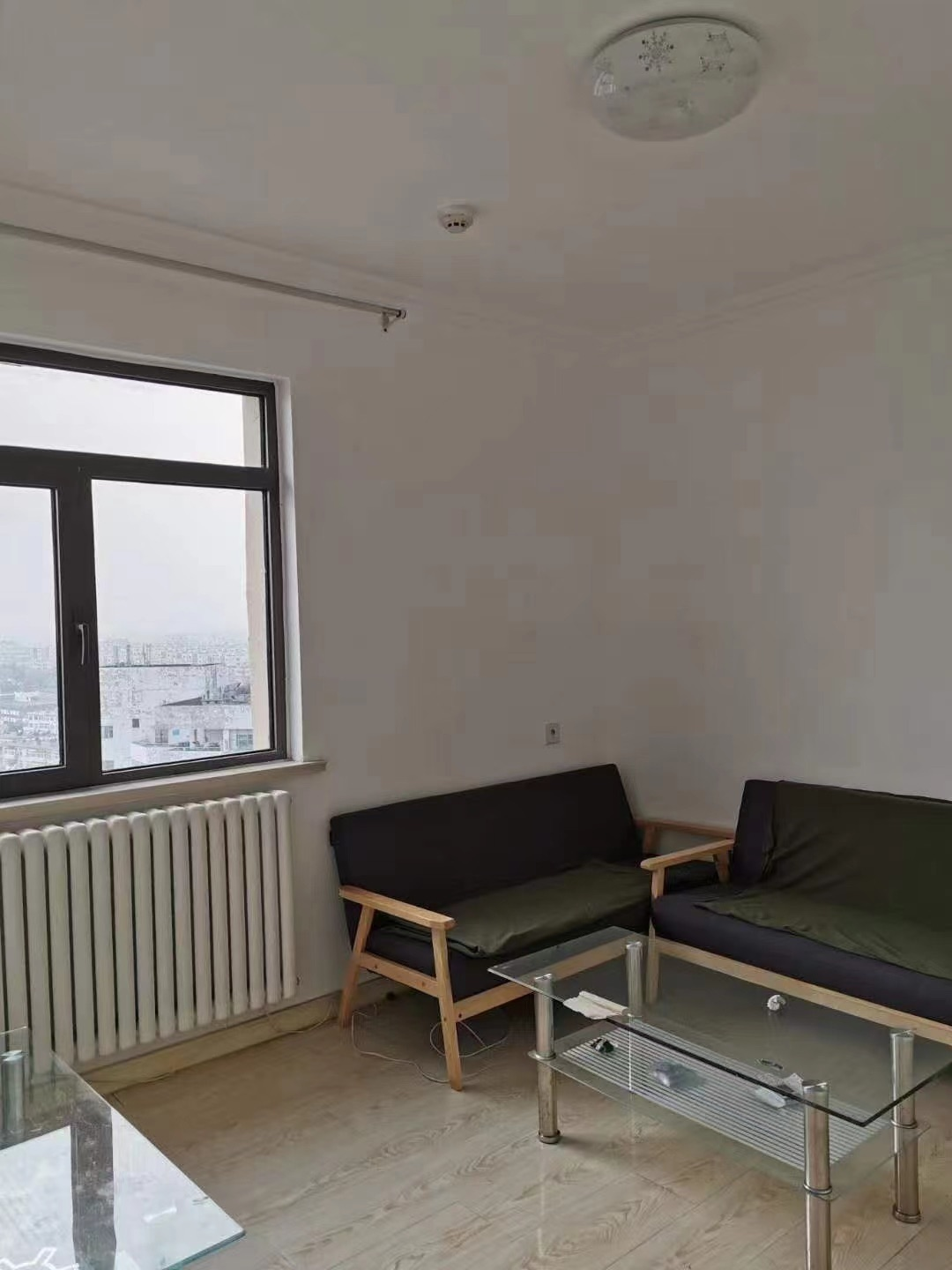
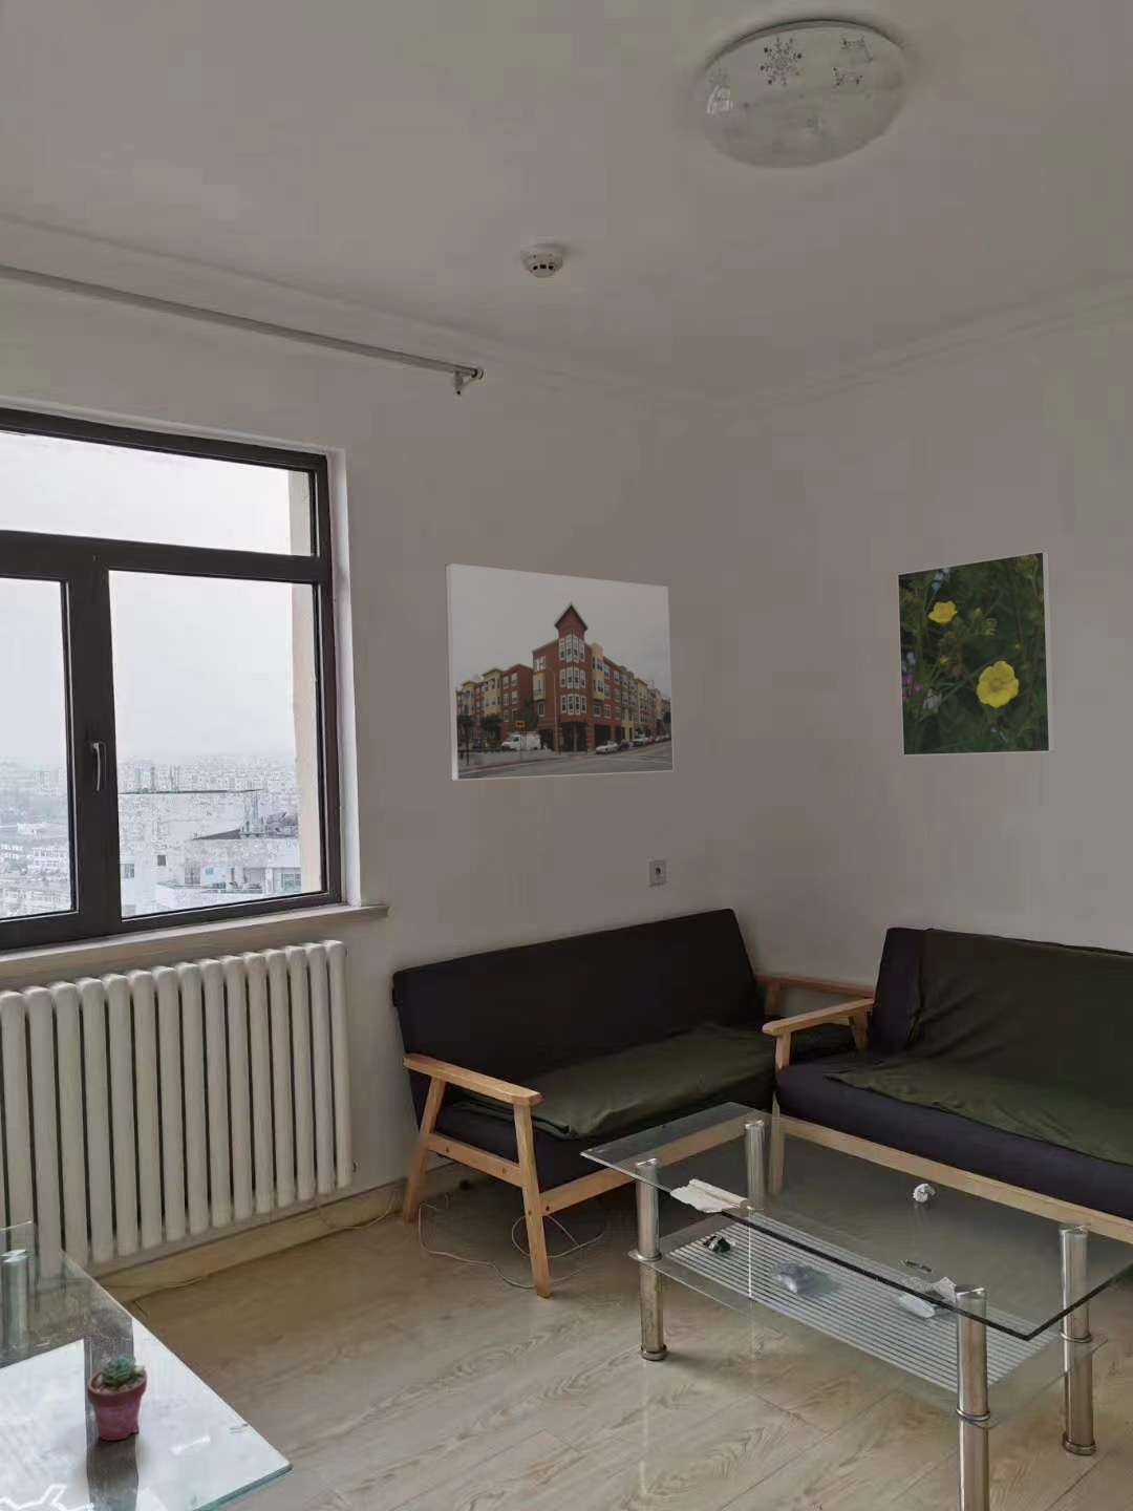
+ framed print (568, 676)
+ potted succulent (118, 1393)
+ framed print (971, 658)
